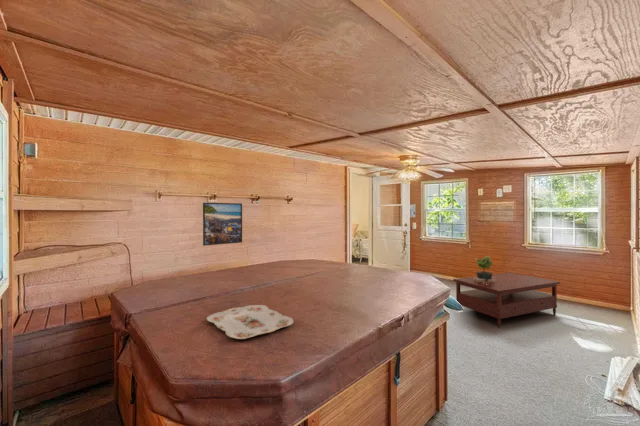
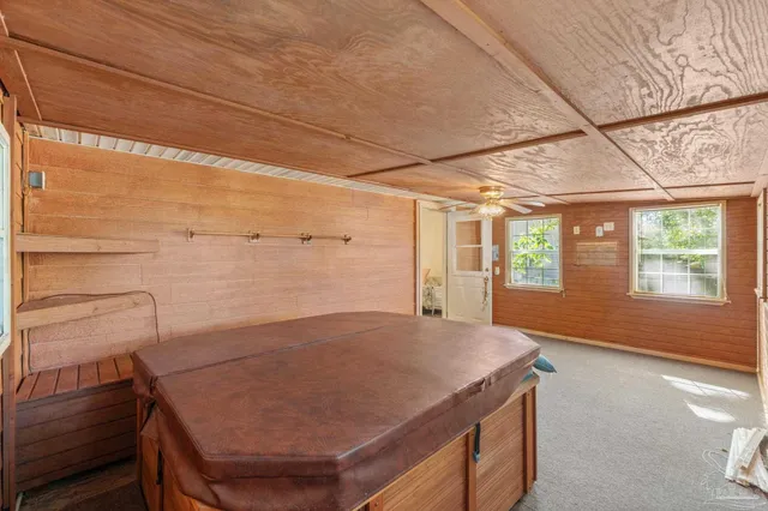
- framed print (223, 223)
- serving tray (249, 320)
- potted plant (485, 268)
- coffee table (505, 296)
